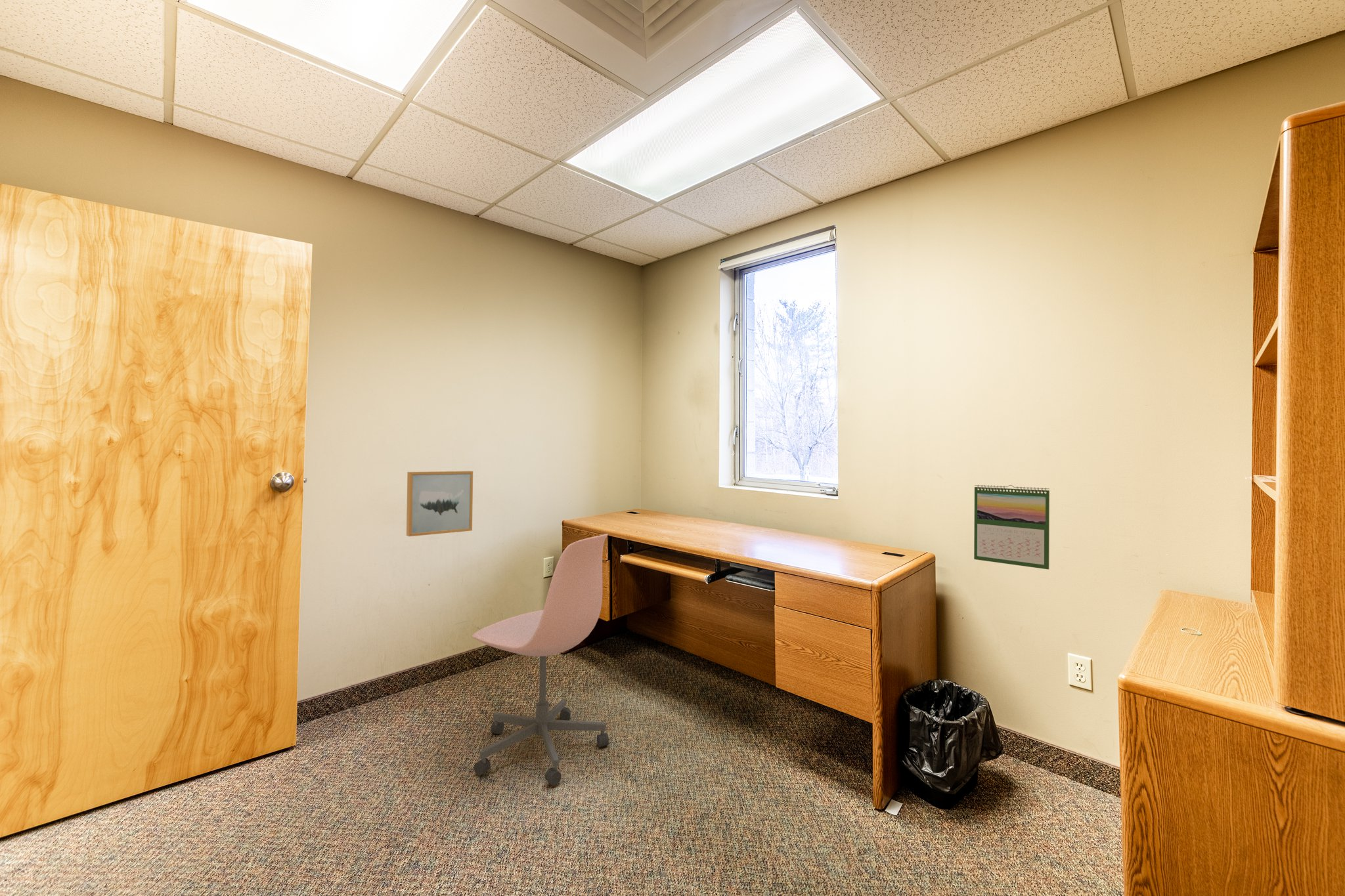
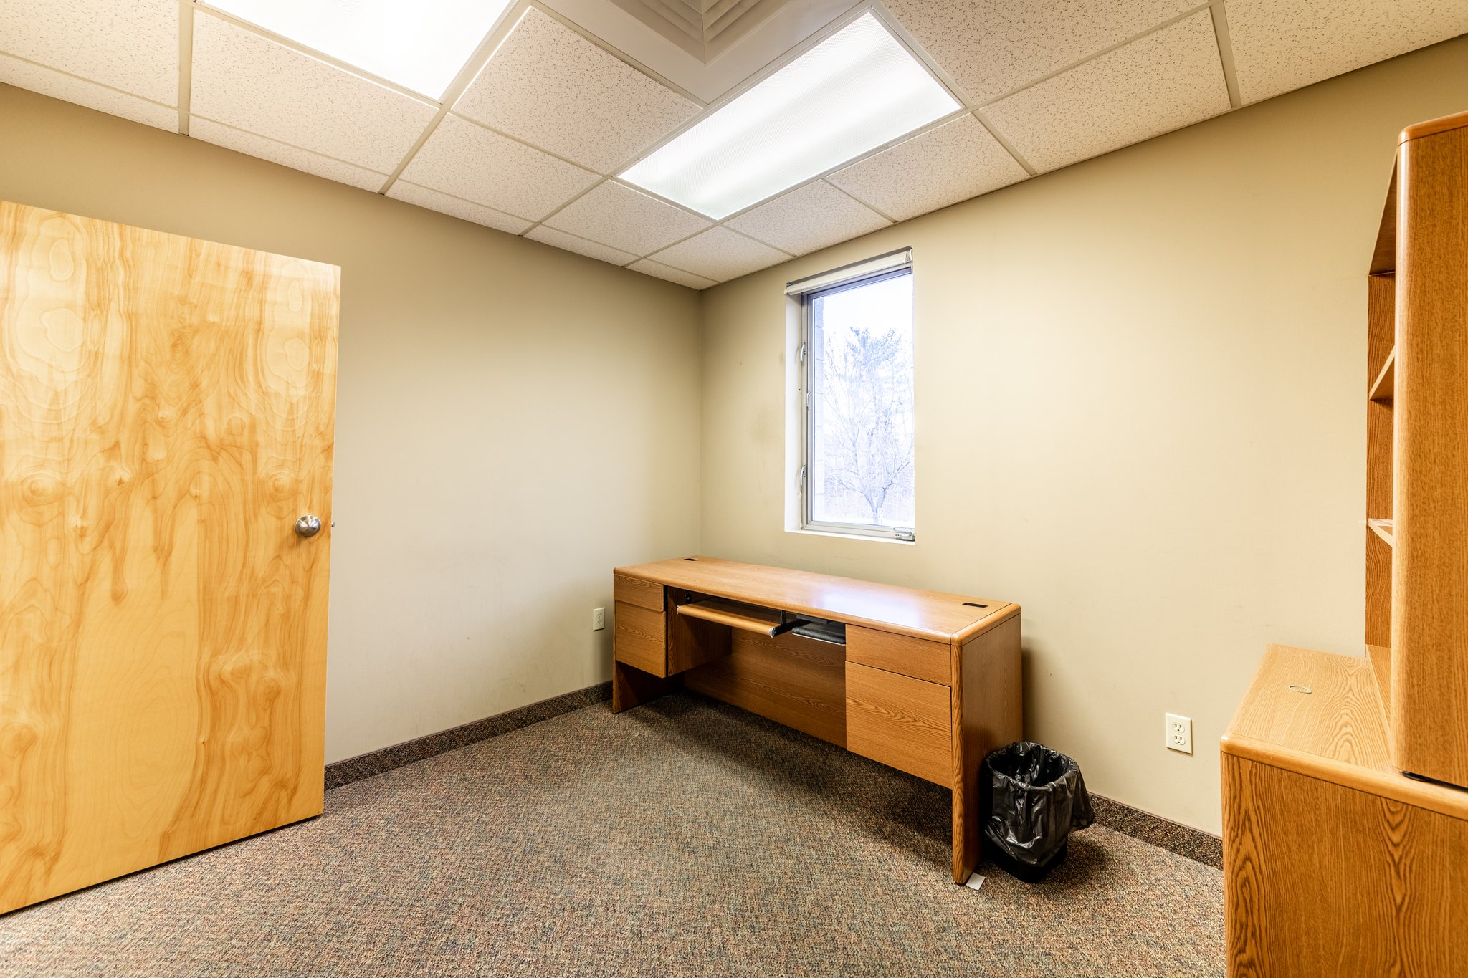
- office chair (545, 638)
- calendar (1010, 524)
- wall art (441, 502)
